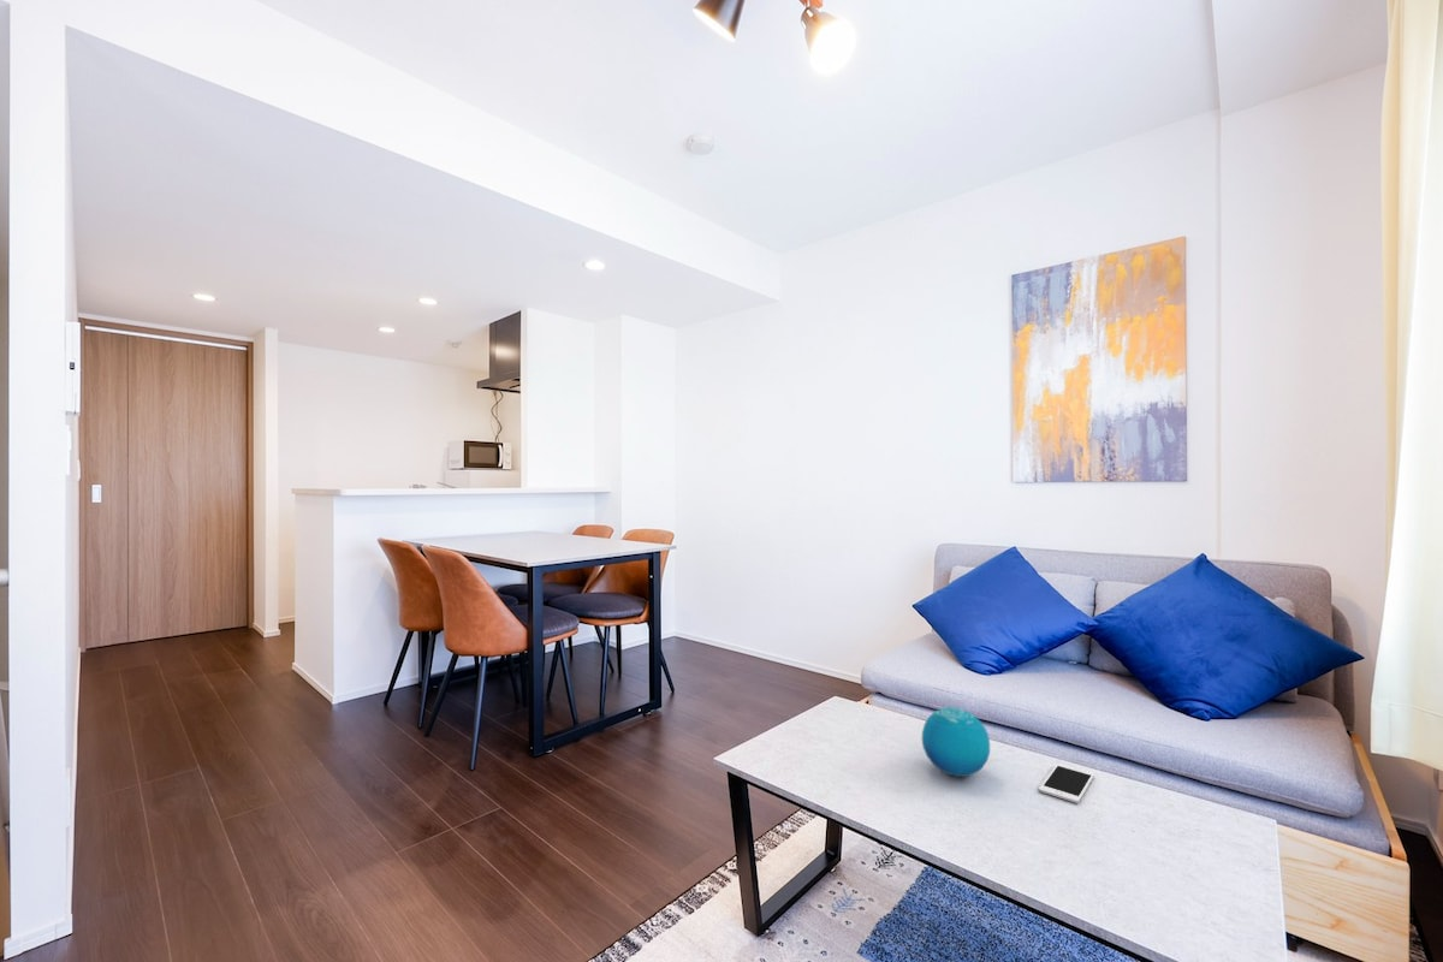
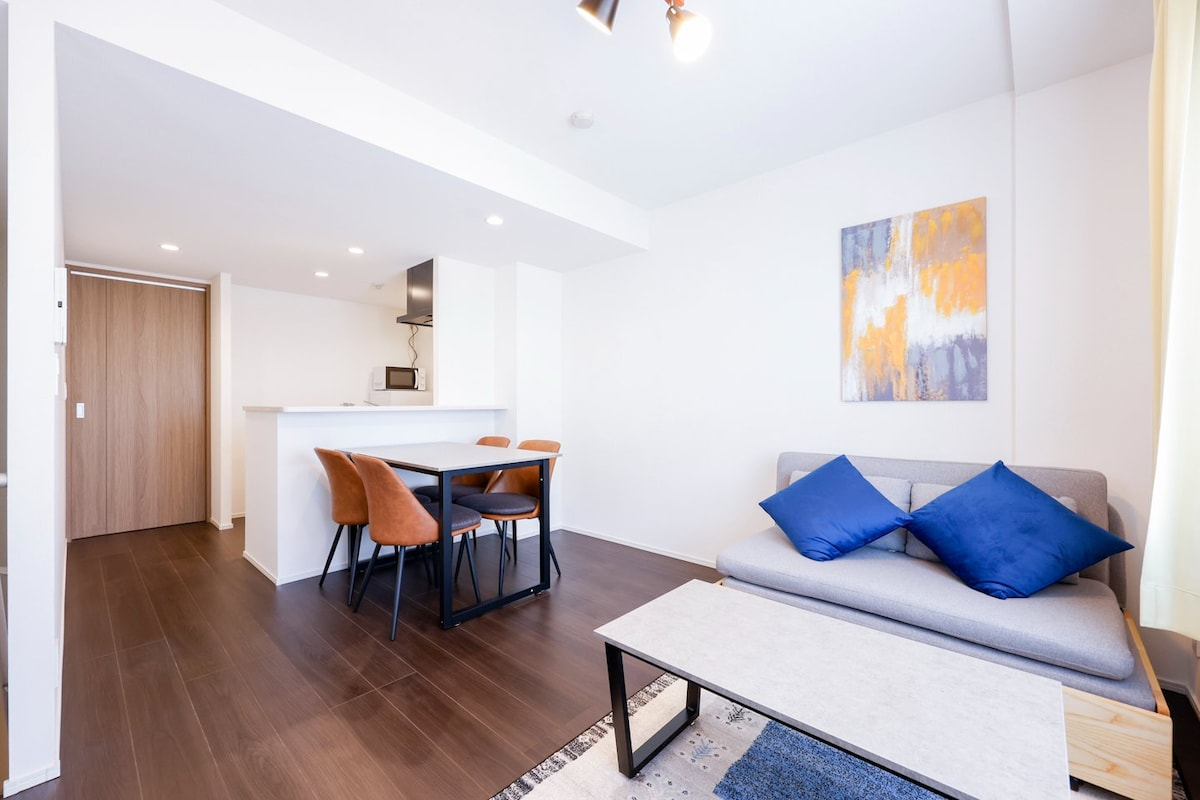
- decorative orb (955, 741)
- cell phone (1067, 782)
